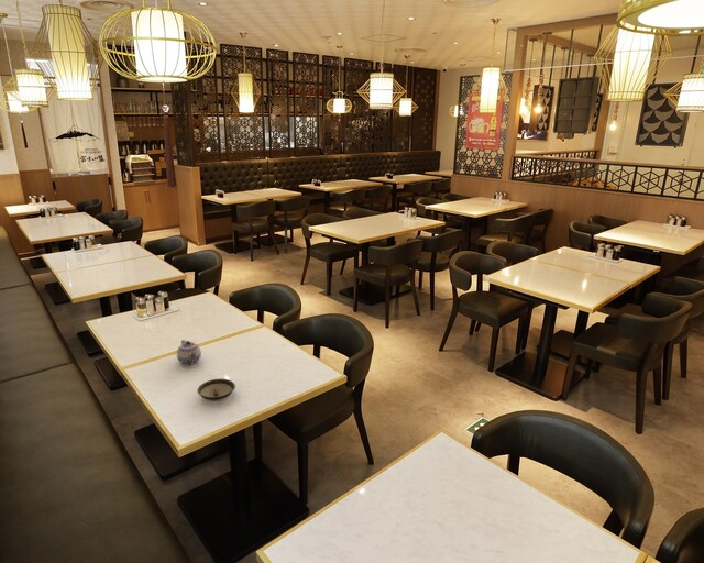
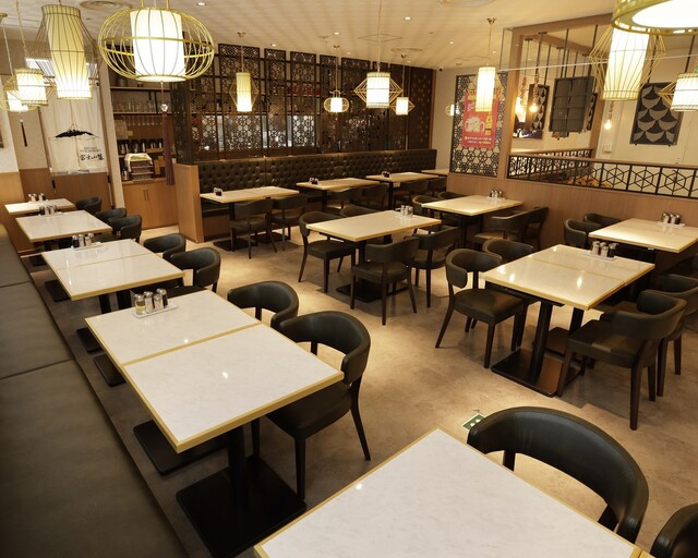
- teapot (188, 351)
- saucer (217, 391)
